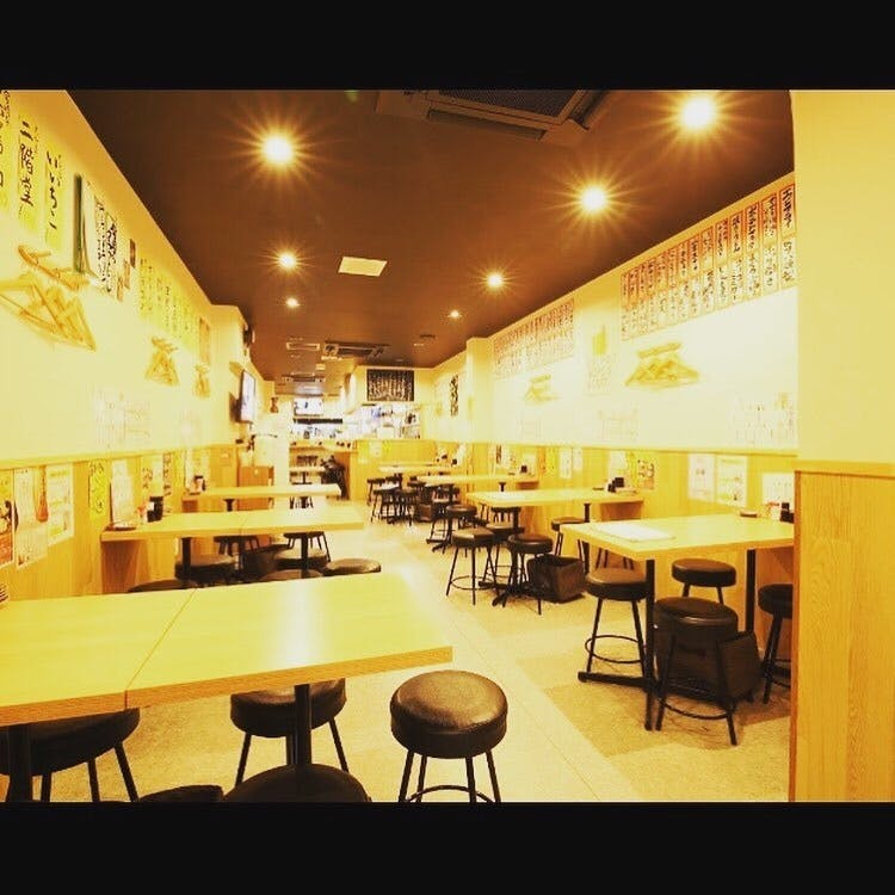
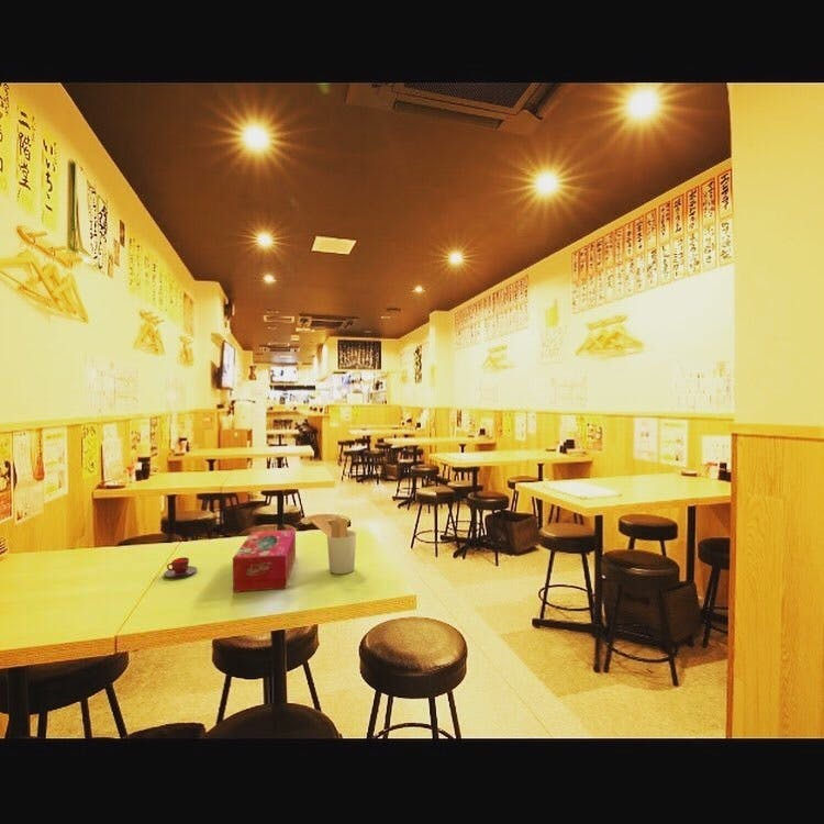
+ utensil holder (334, 542)
+ teacup (180, 566)
+ tissue box (267, 557)
